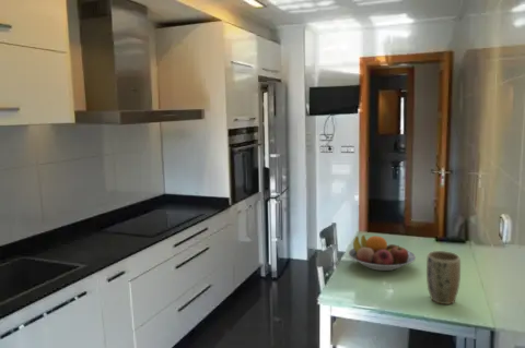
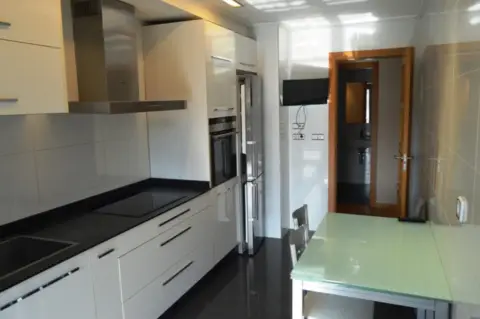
- plant pot (443, 277)
- fruit bowl (381, 252)
